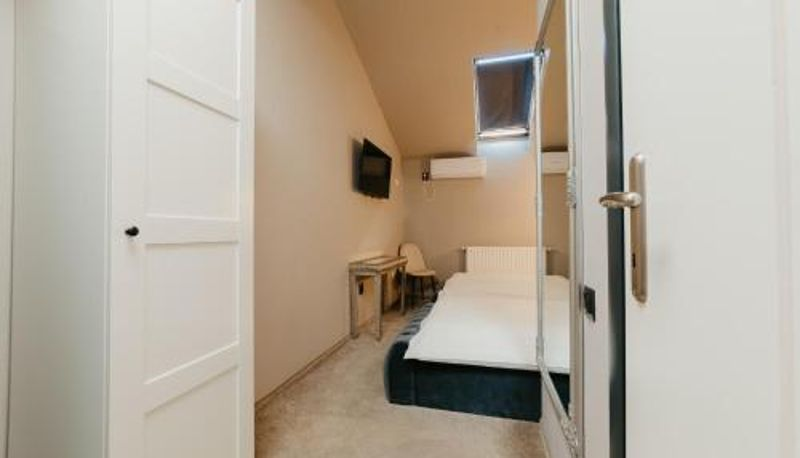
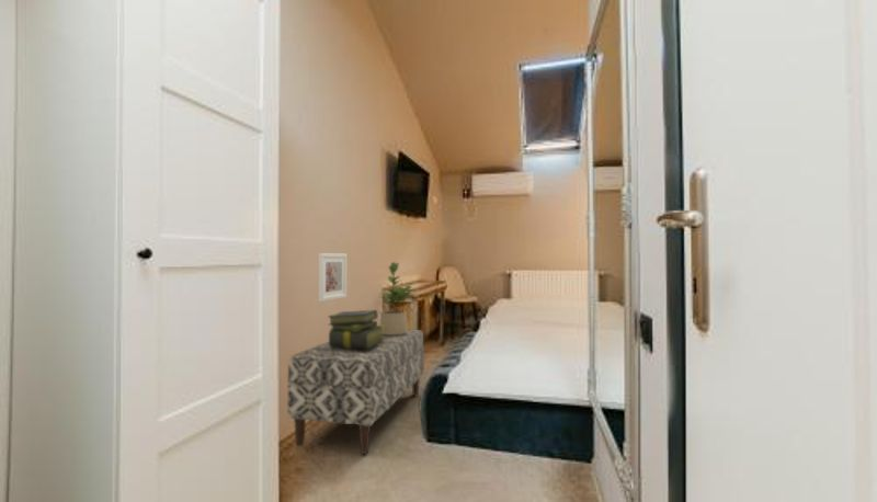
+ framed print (333, 276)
+ stack of books (354, 328)
+ potted plant (396, 297)
+ bench (366, 378)
